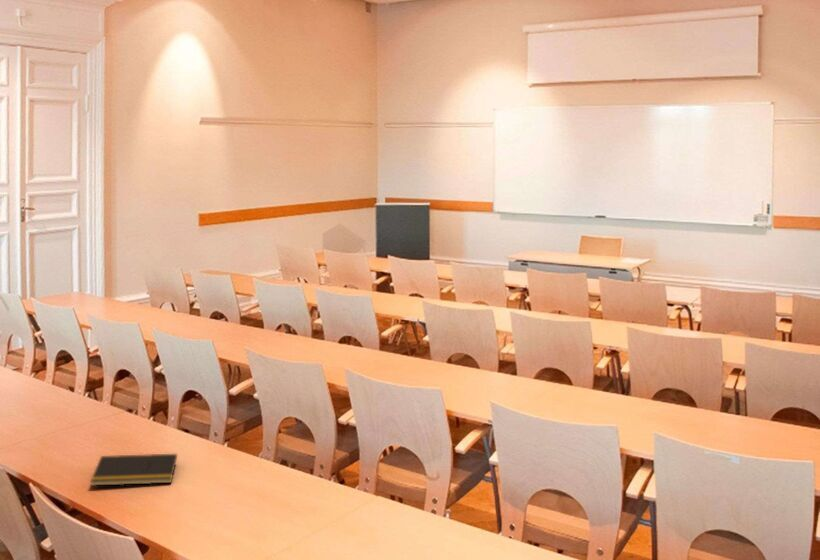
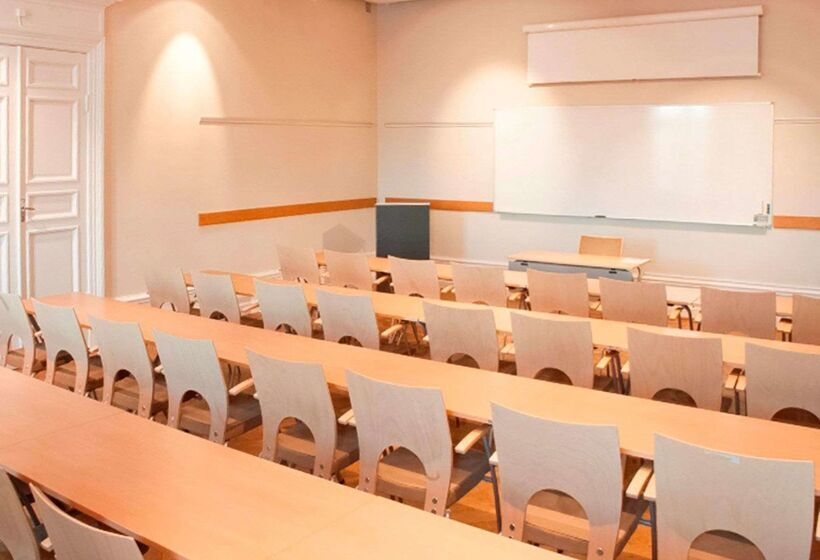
- notepad (135, 469)
